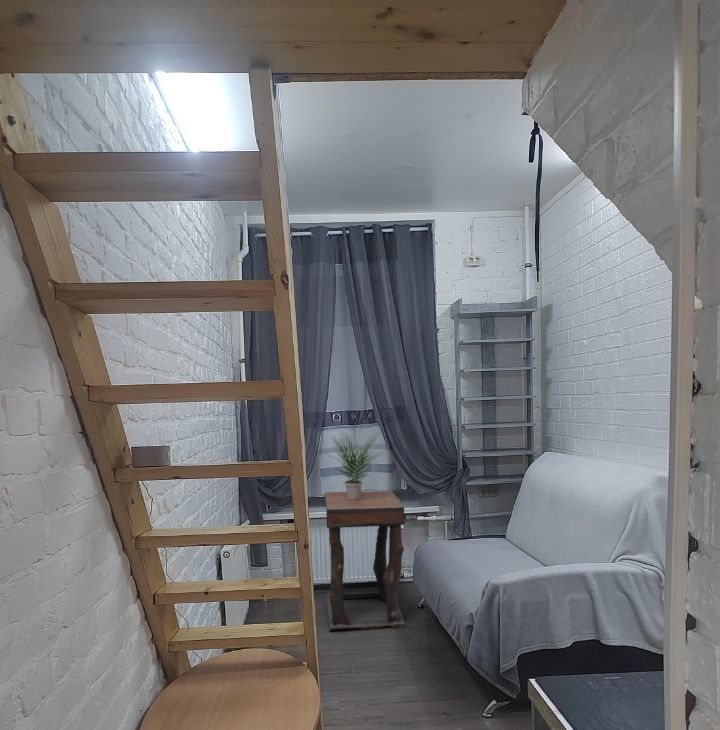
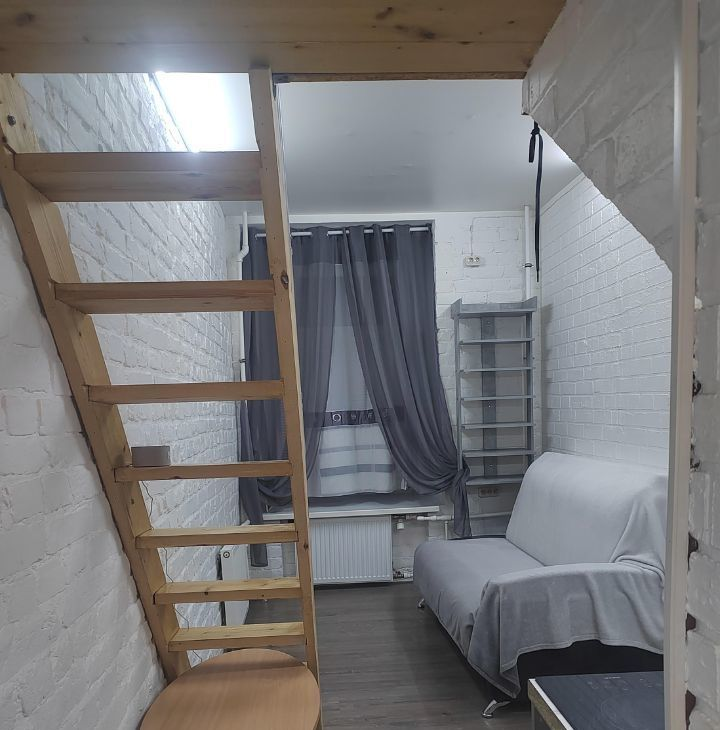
- potted plant (354, 464)
- side table (375, 555)
